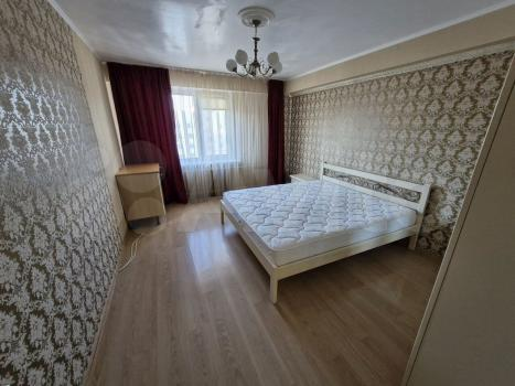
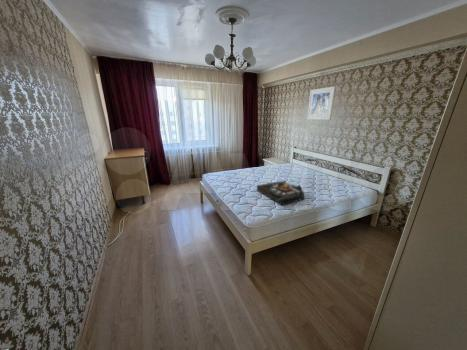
+ serving tray (282, 188)
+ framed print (320, 104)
